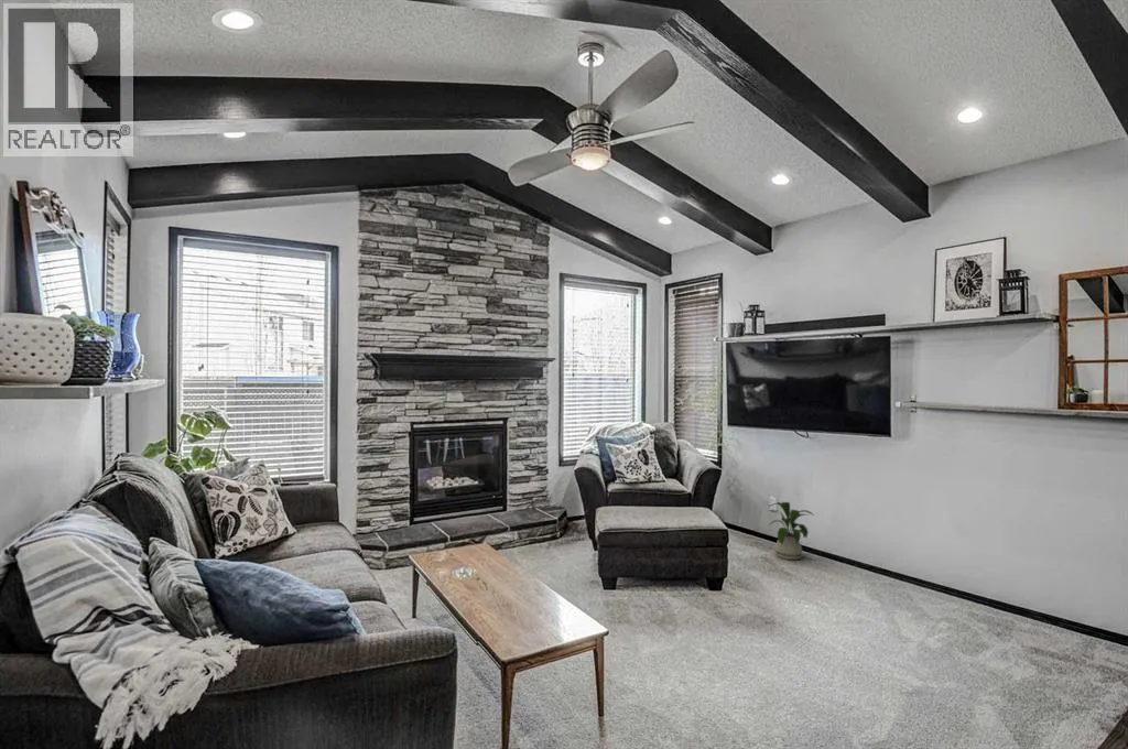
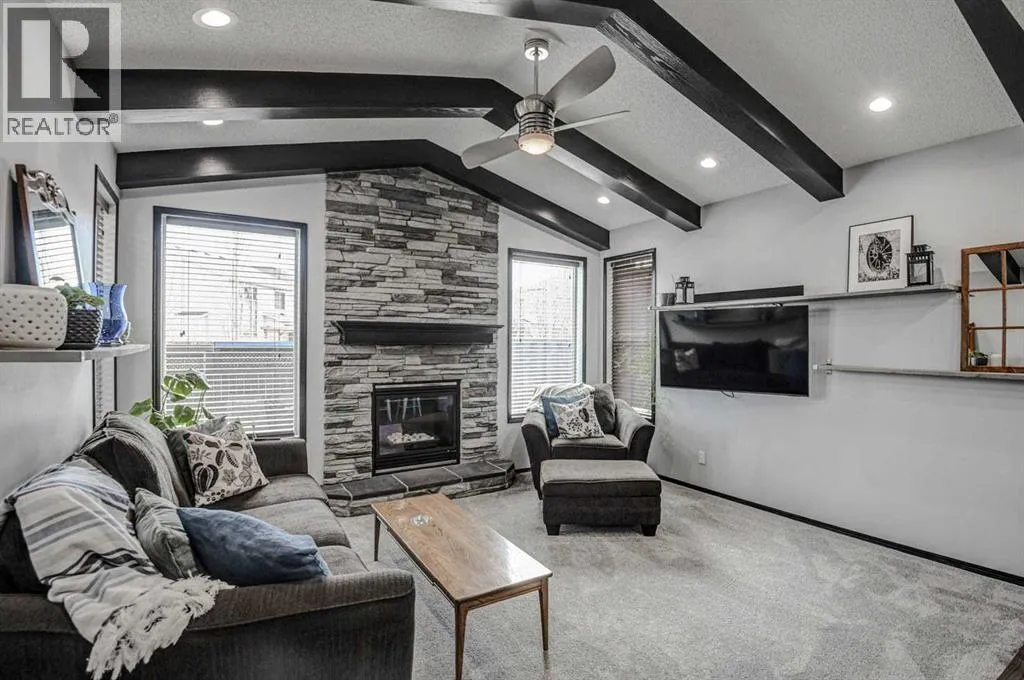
- house plant (793, 527)
